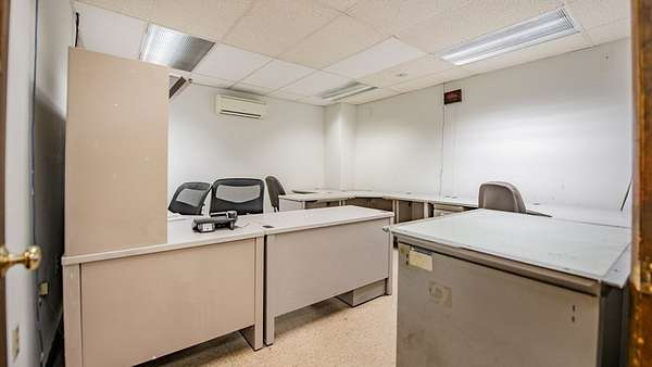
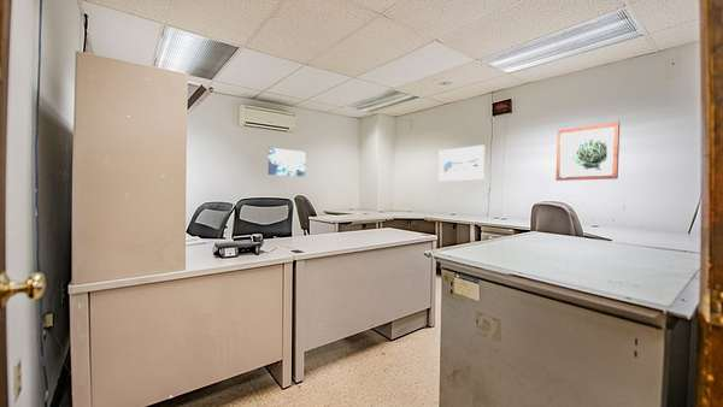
+ wall art (287, 163)
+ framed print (459, 164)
+ wall art (586, 153)
